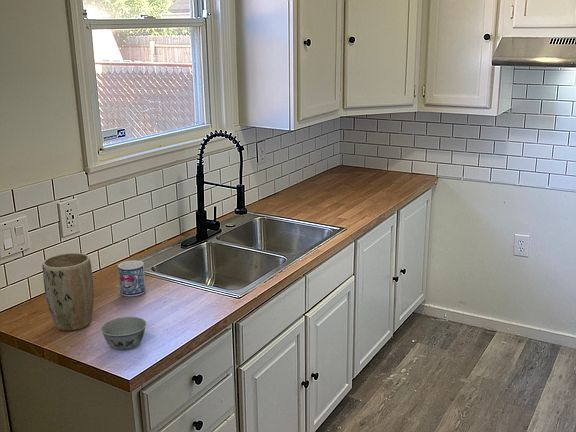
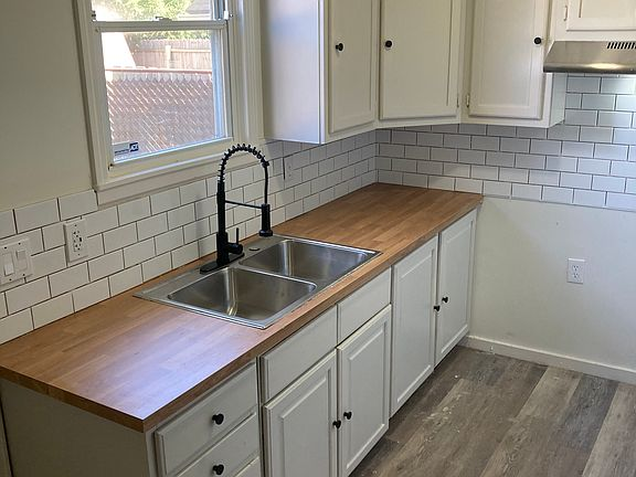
- plant pot (69, 292)
- bowl (124, 335)
- mug (133, 276)
